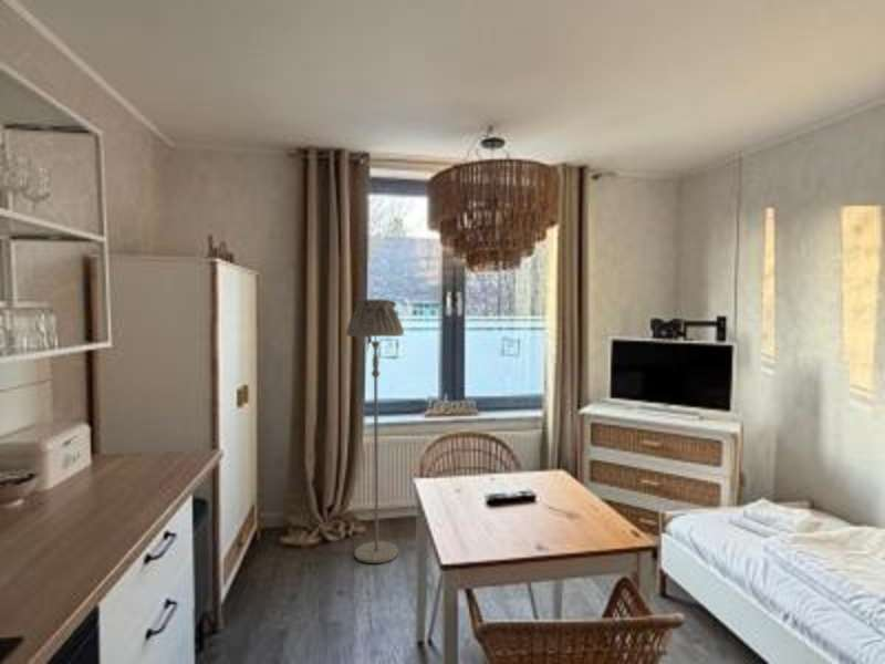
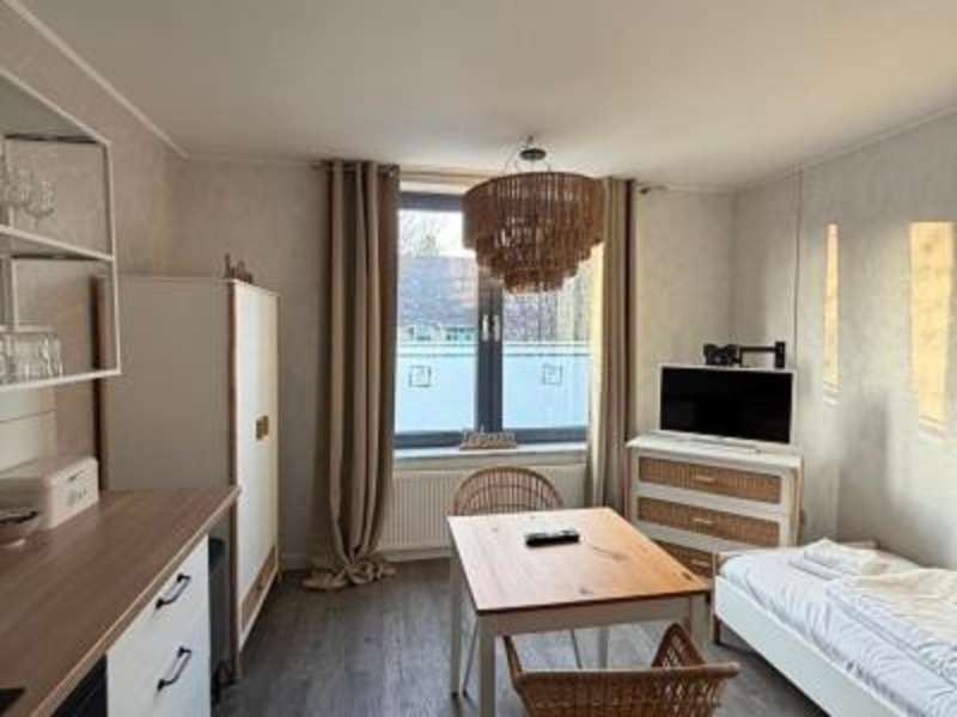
- floor lamp (375, 427)
